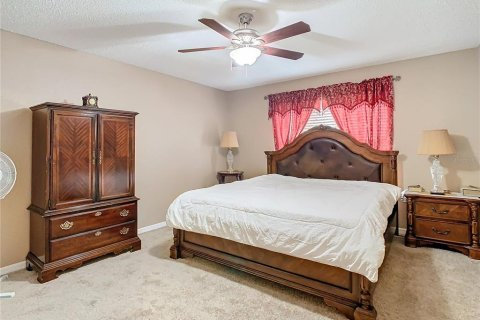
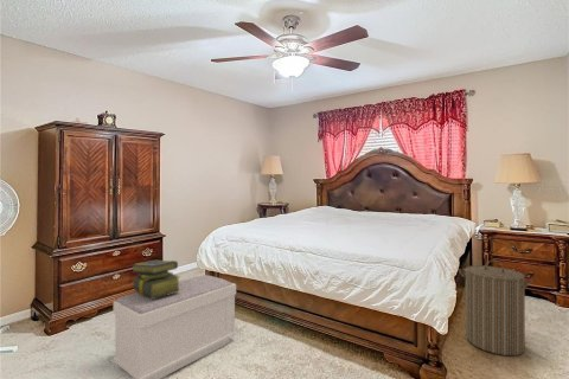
+ bench (179, 320)
+ laundry hamper (493, 301)
+ stack of books (154, 276)
